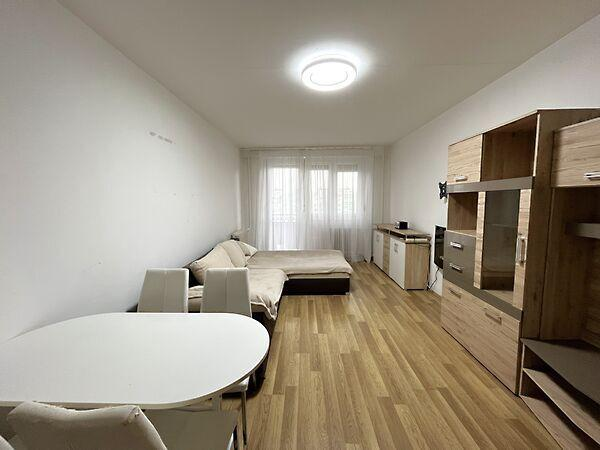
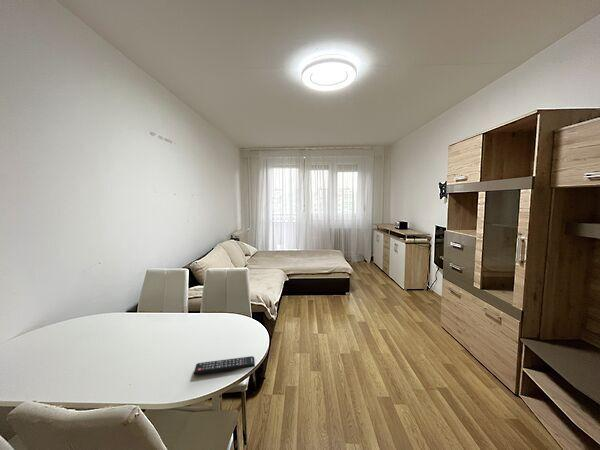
+ remote control (225, 365)
